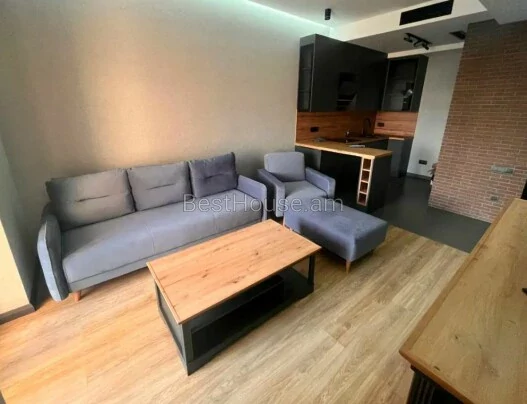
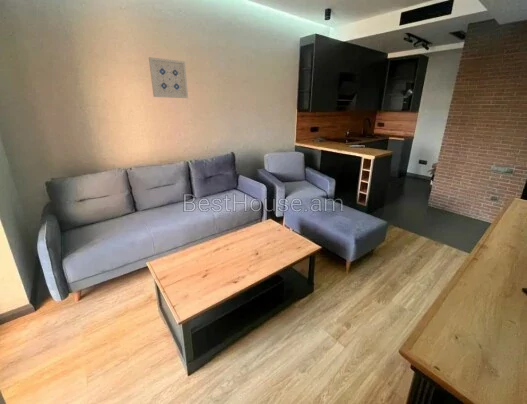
+ wall art (169, 79)
